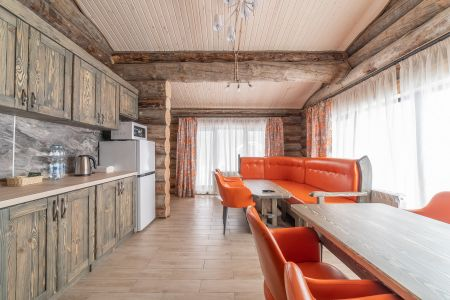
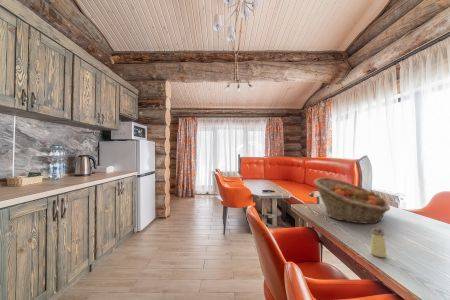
+ saltshaker (378, 241)
+ fruit basket (349, 197)
